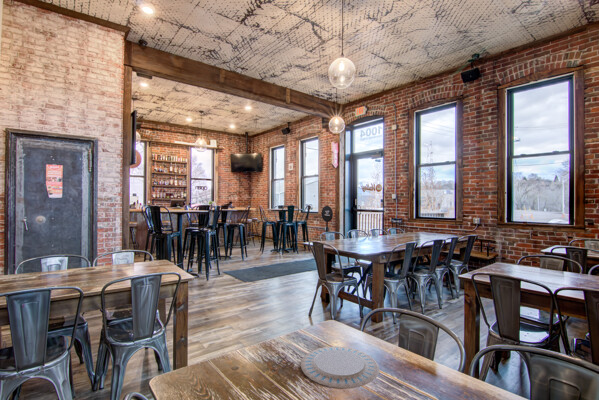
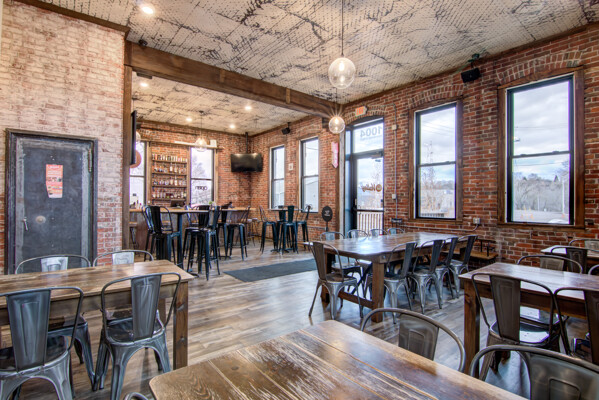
- chinaware (339, 363)
